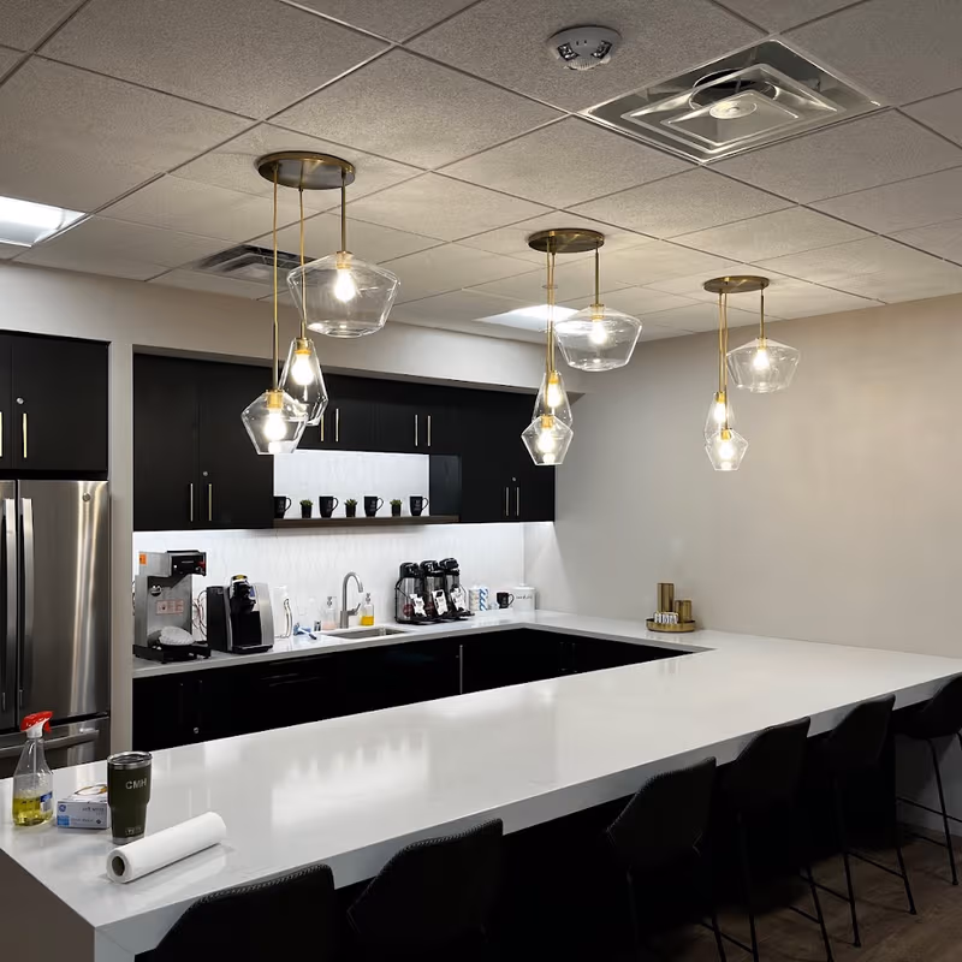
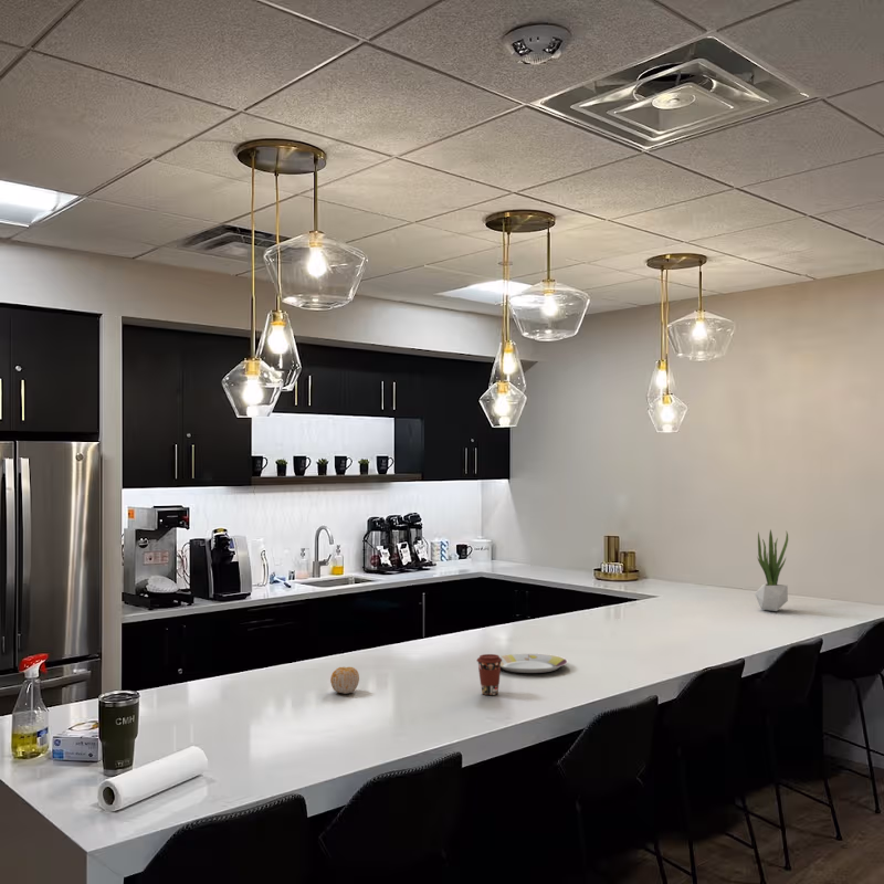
+ plate (529, 663)
+ fruit (345, 680)
+ potted plant (771, 569)
+ coffee cup (490, 674)
